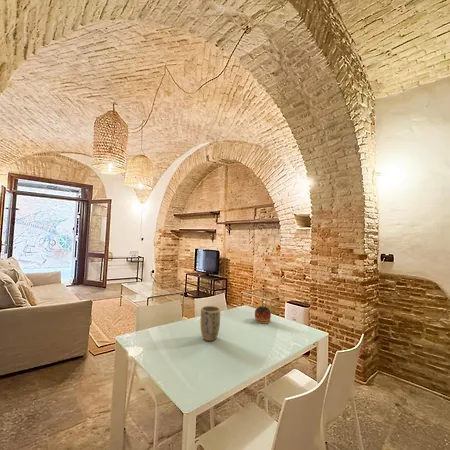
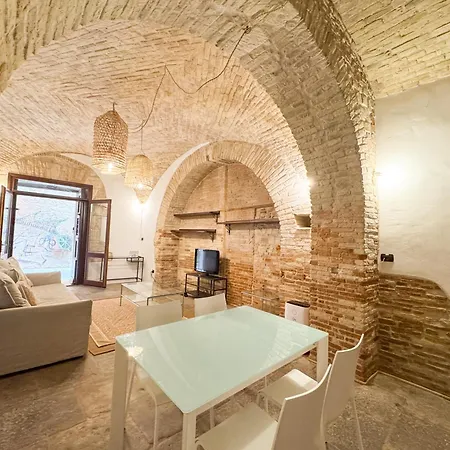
- bowl (262, 314)
- plant pot (210, 323)
